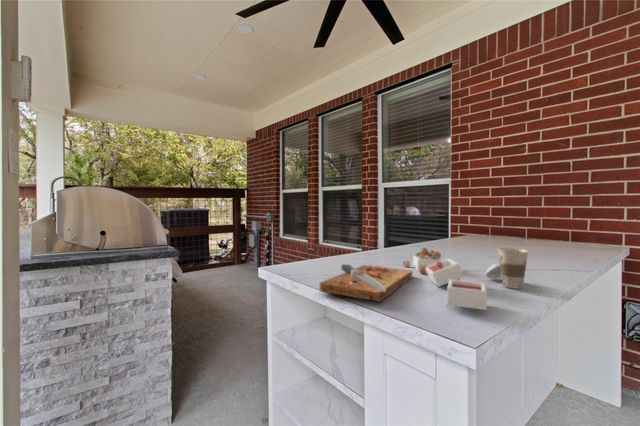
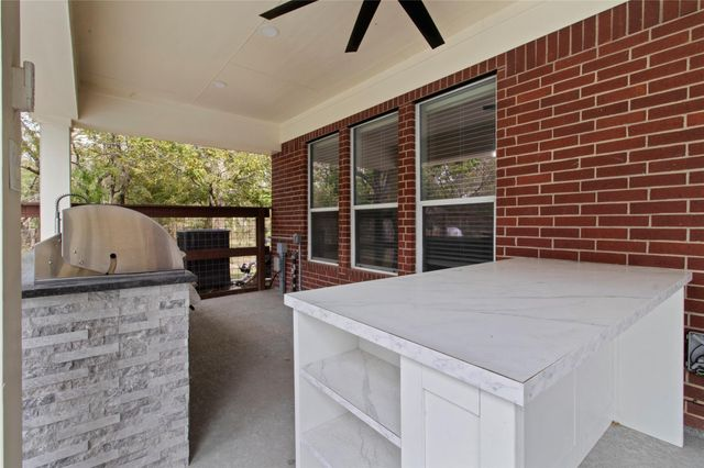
- cutting board (390, 269)
- cup (506, 266)
